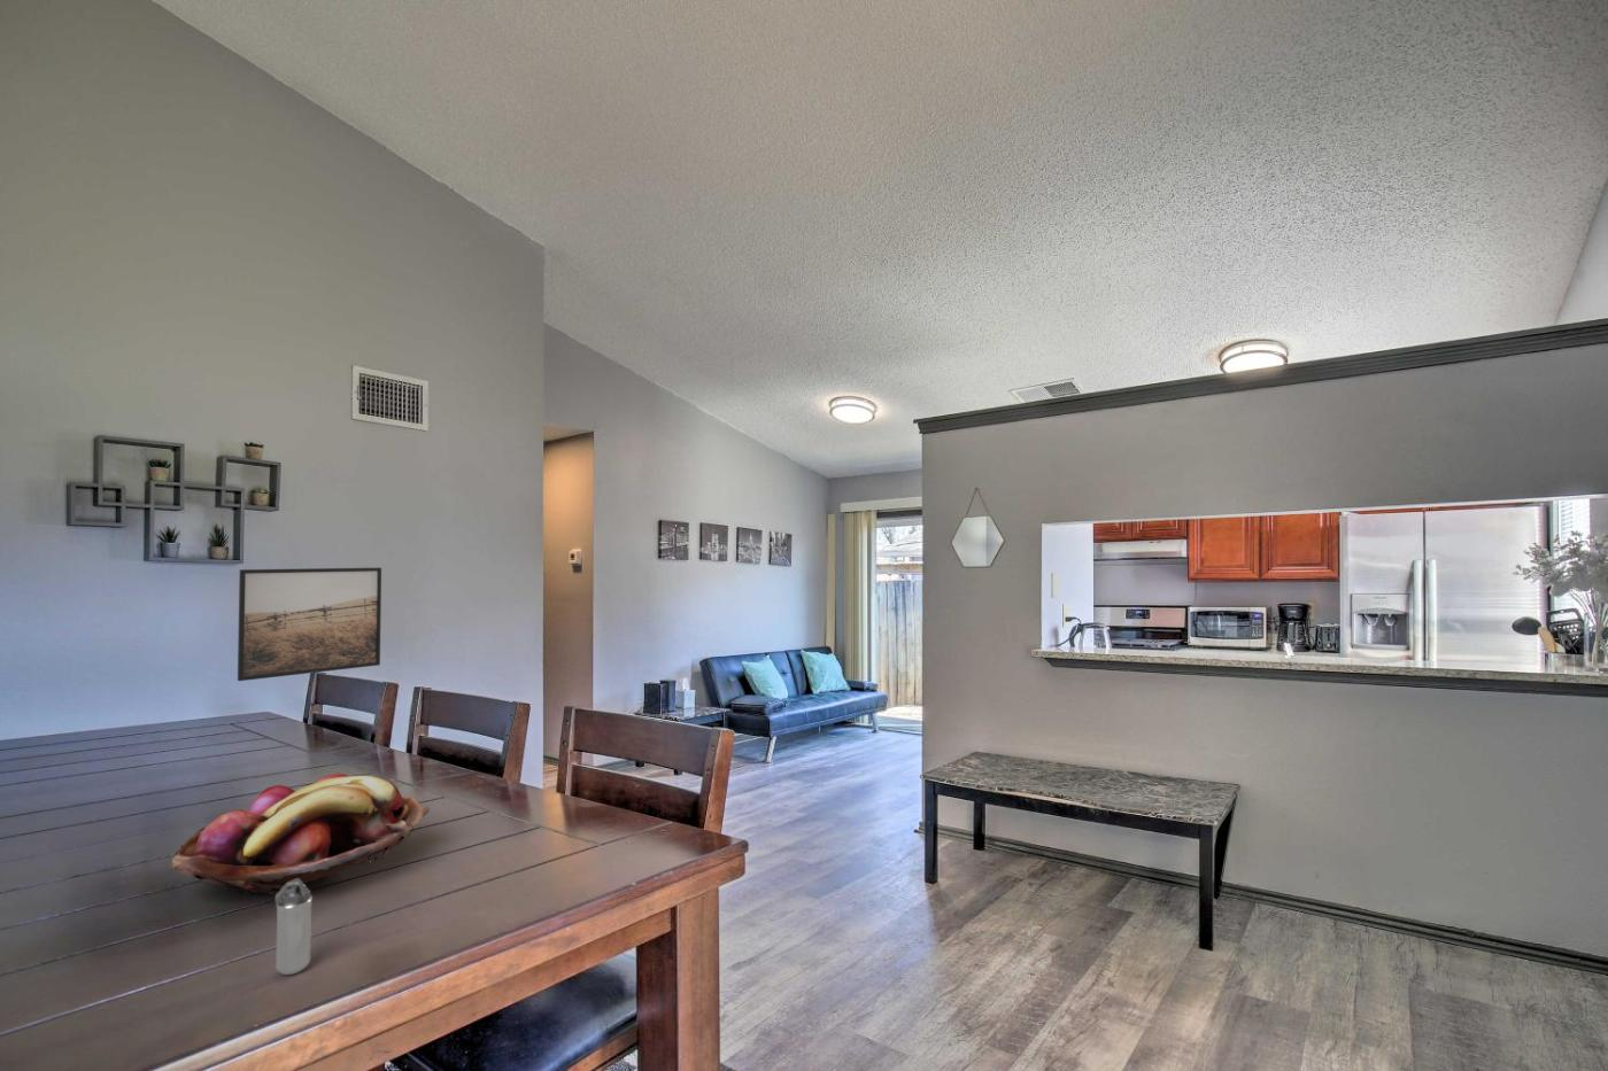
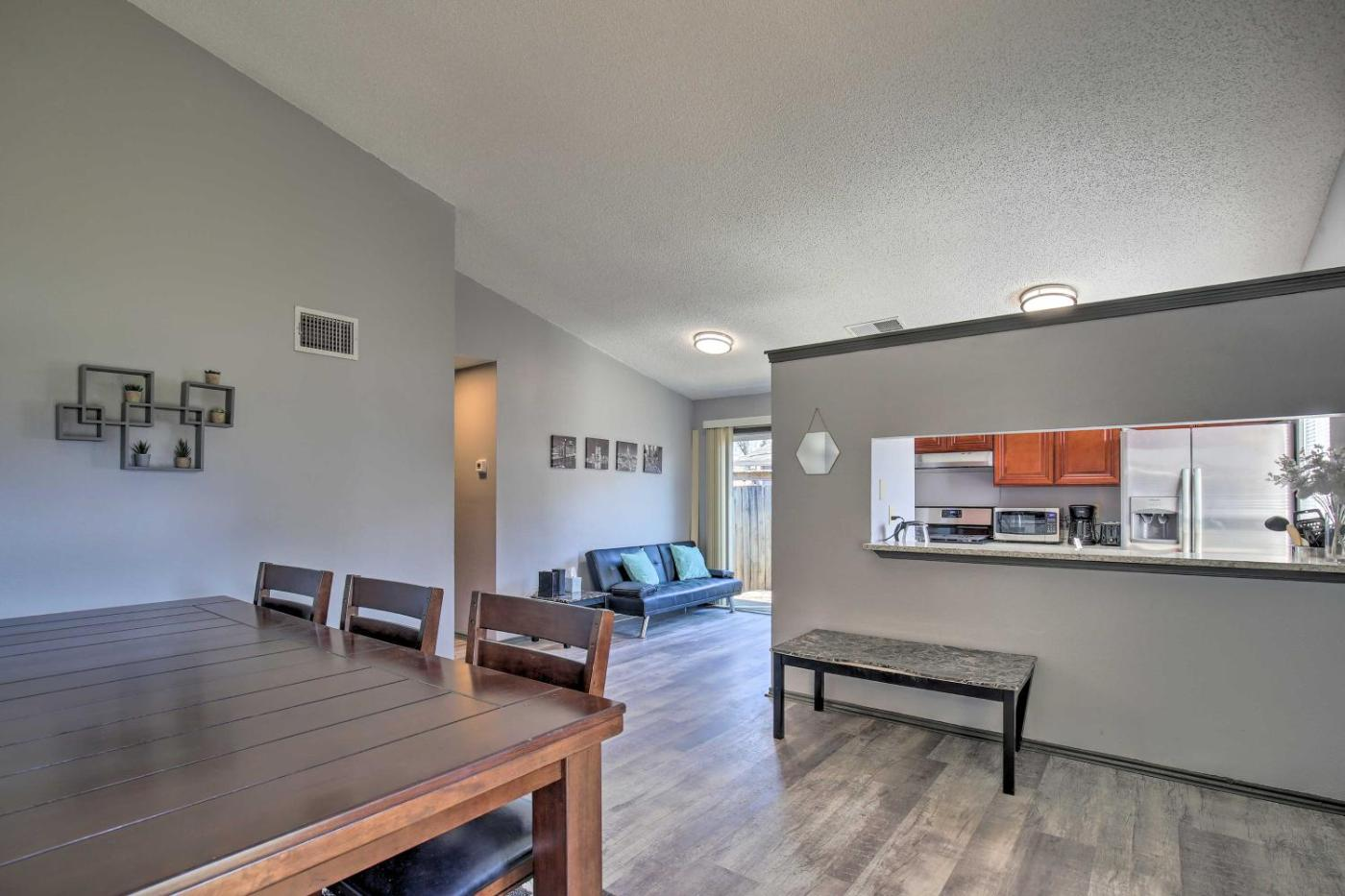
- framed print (313, 620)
- shaker (294, 925)
- fruit basket (308, 825)
